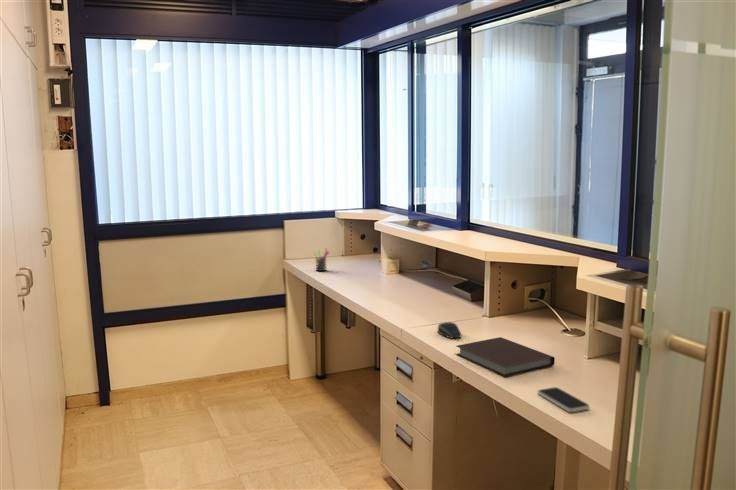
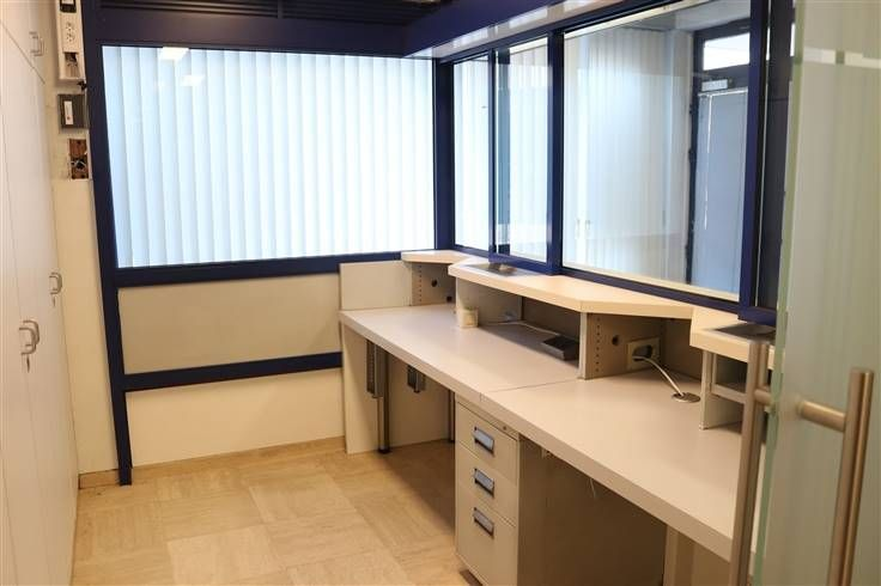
- computer mouse (449, 328)
- notebook (503, 355)
- smartphone (562, 399)
- pen holder (321, 259)
